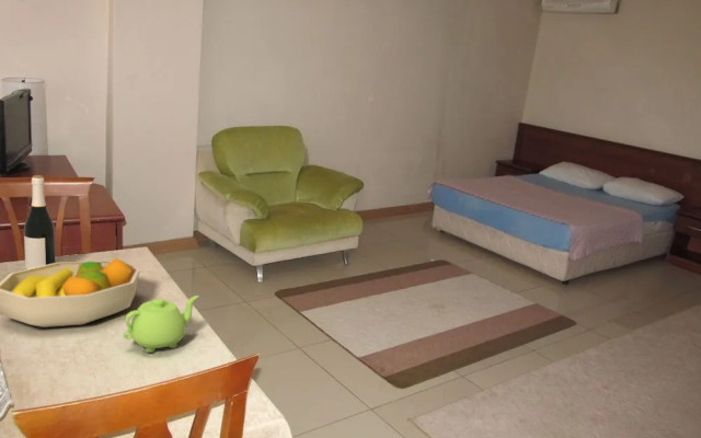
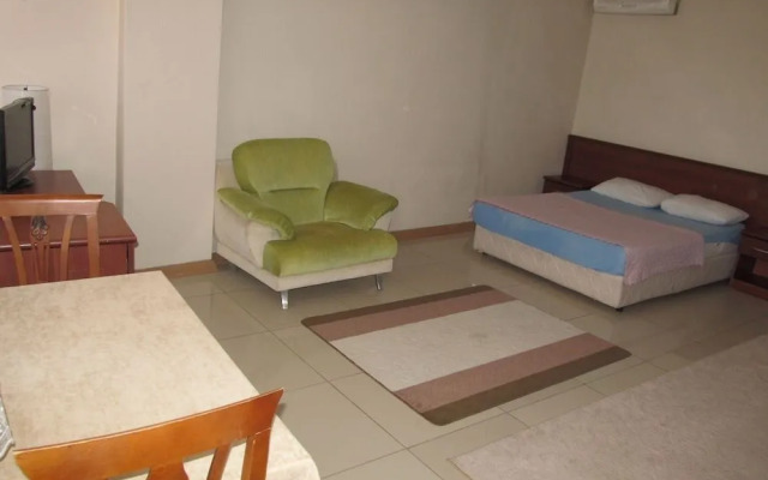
- teapot (161, 321)
- fruit bowl (72, 287)
- wine bottle (39, 227)
